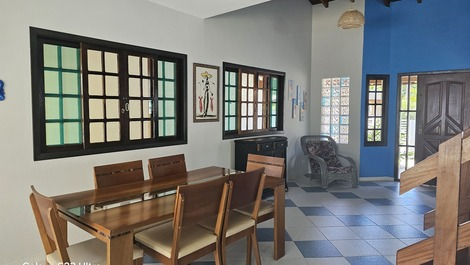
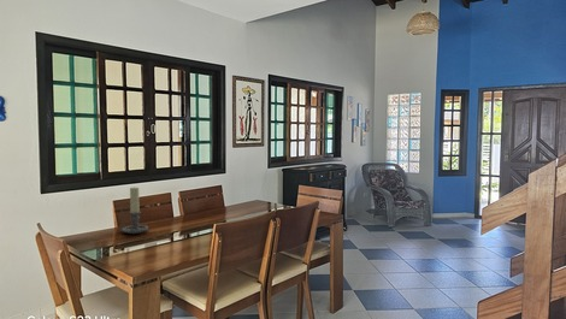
+ candle holder (132, 209)
